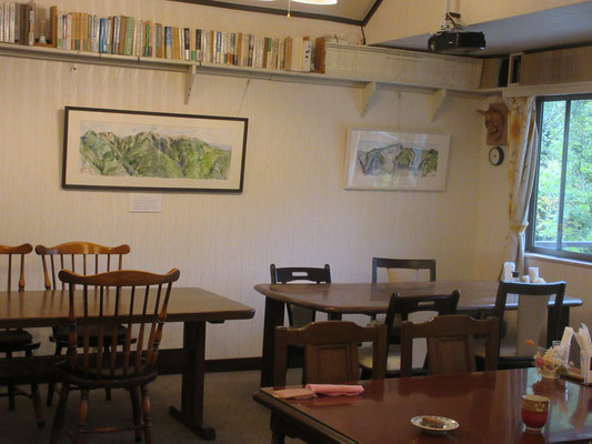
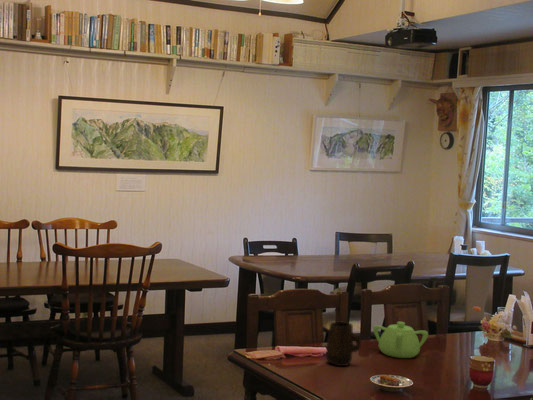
+ mug (341, 343)
+ teapot (399, 338)
